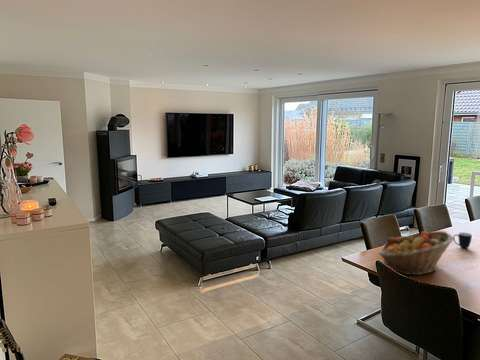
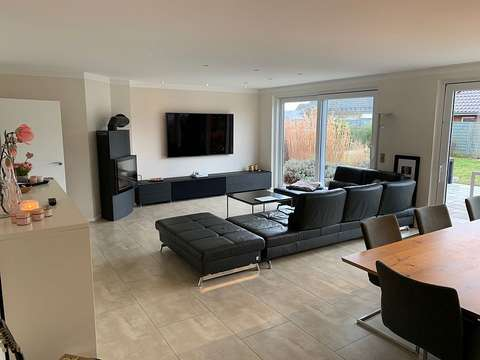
- fruit basket (414, 249)
- mug (462, 240)
